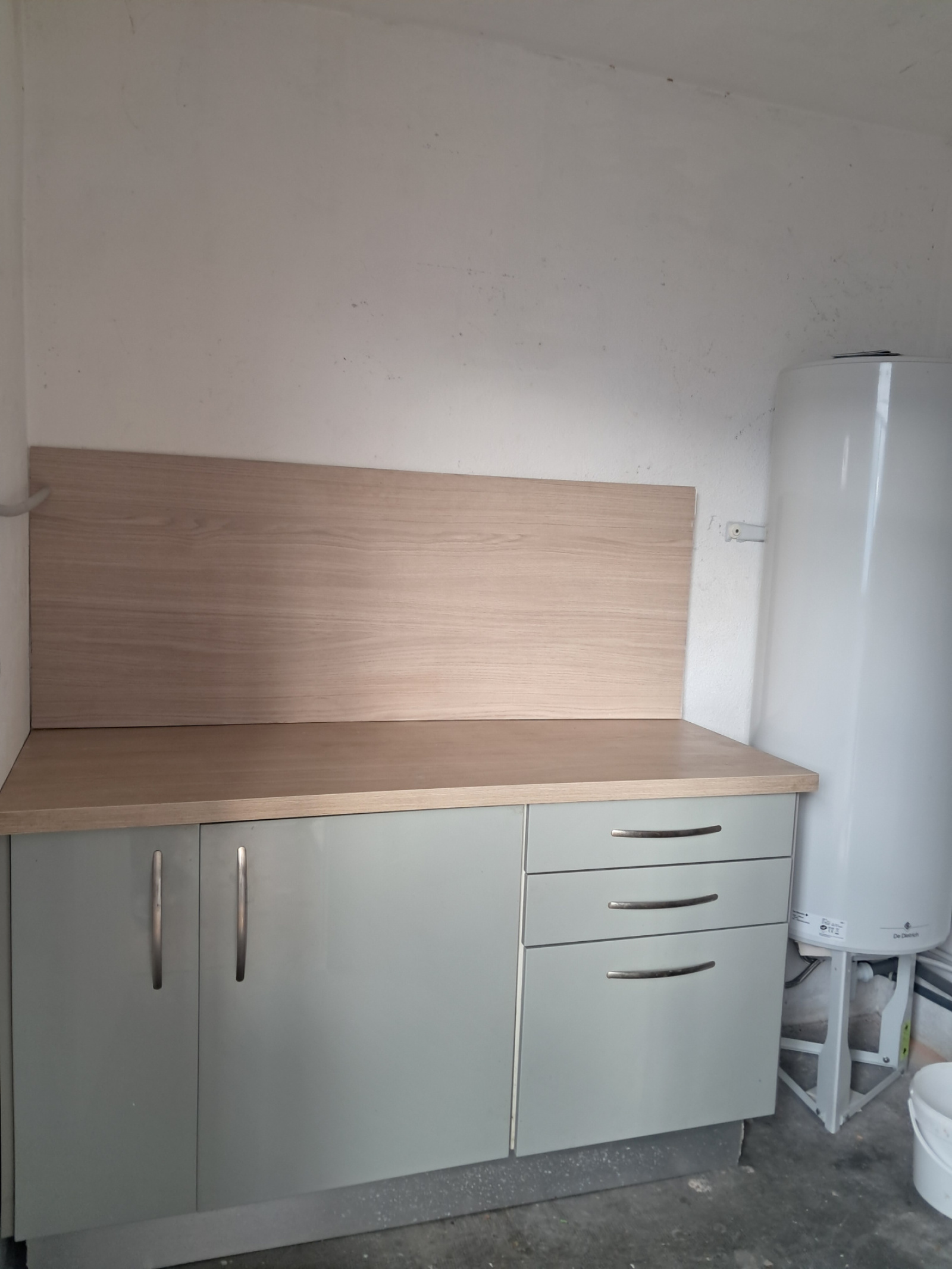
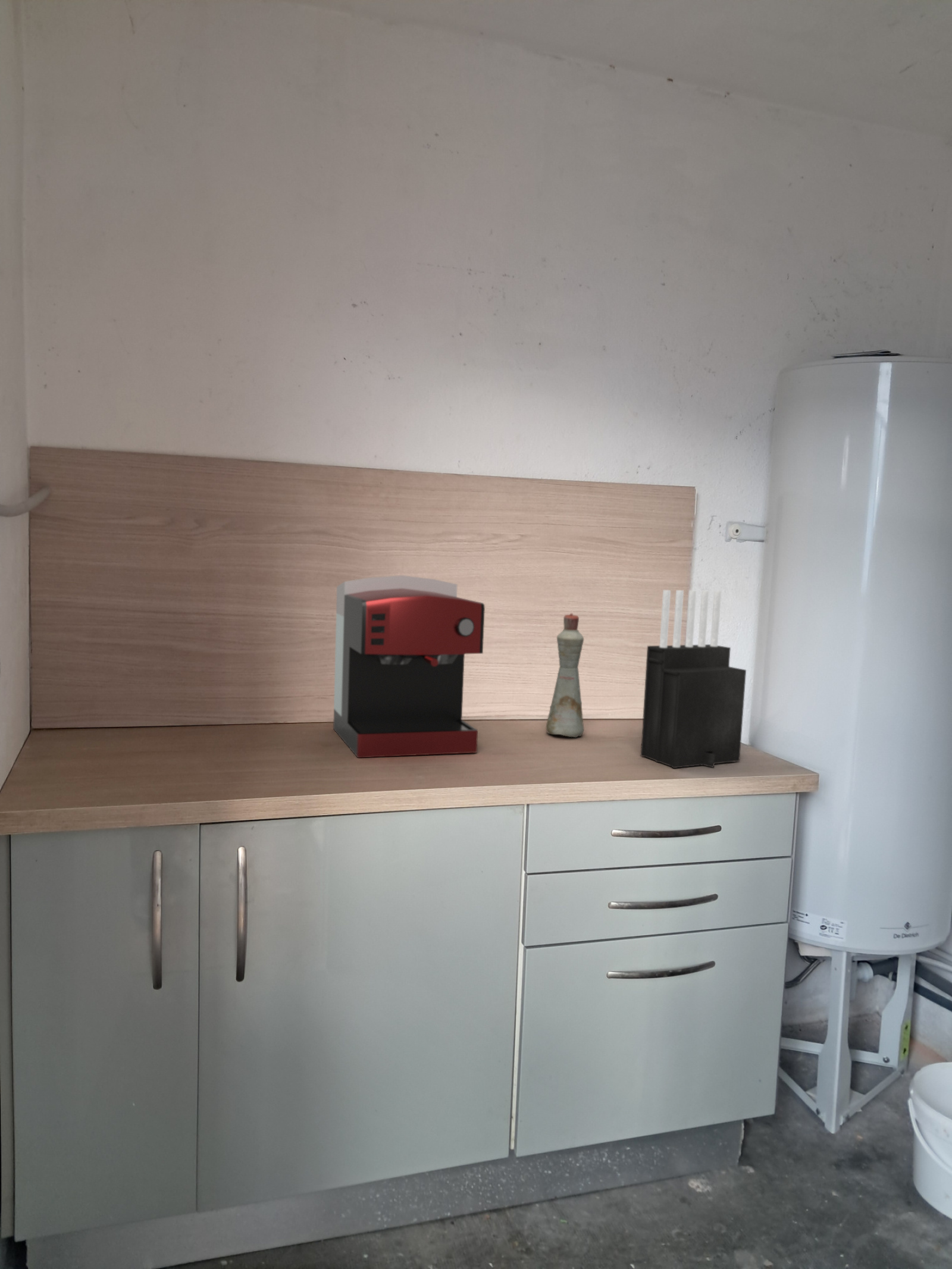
+ knife block (699, 676)
+ coffee maker (410, 662)
+ bottle (567, 673)
